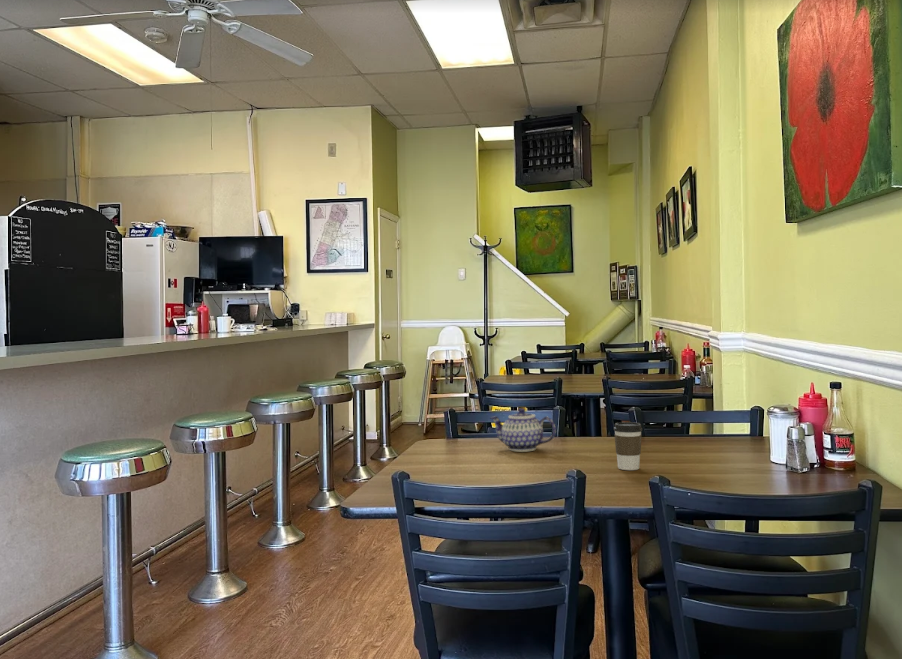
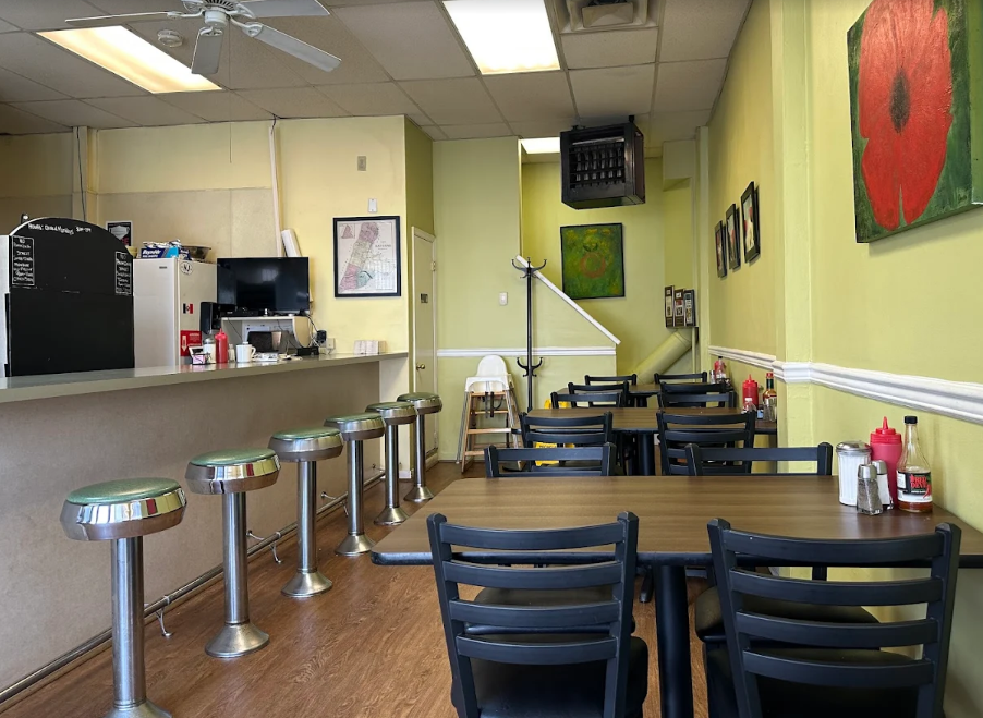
- teapot (522, 428)
- coffee cup (628, 445)
